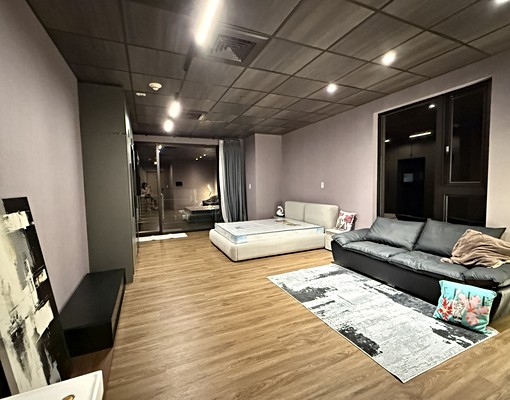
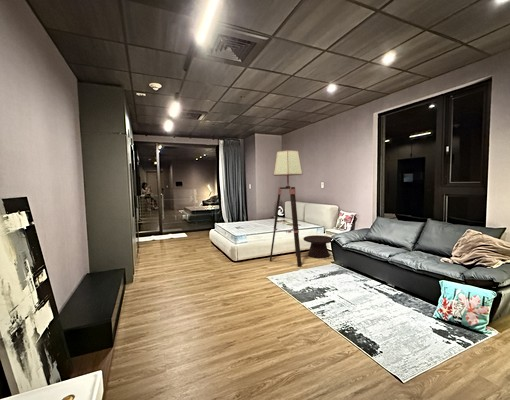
+ side table (318, 246)
+ floor lamp (291, 206)
